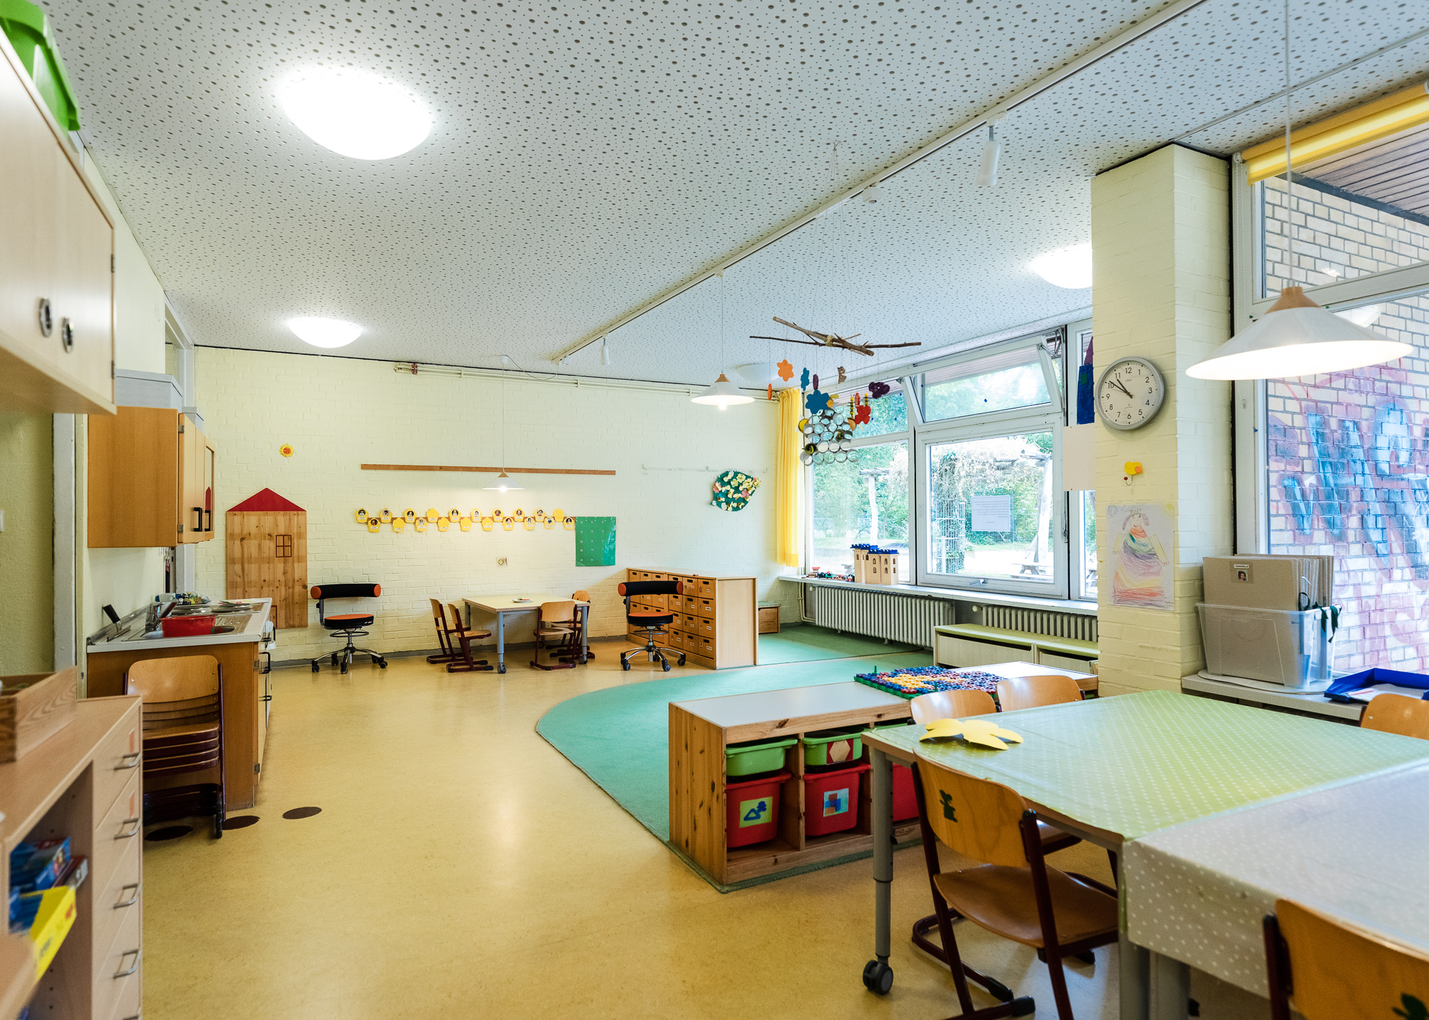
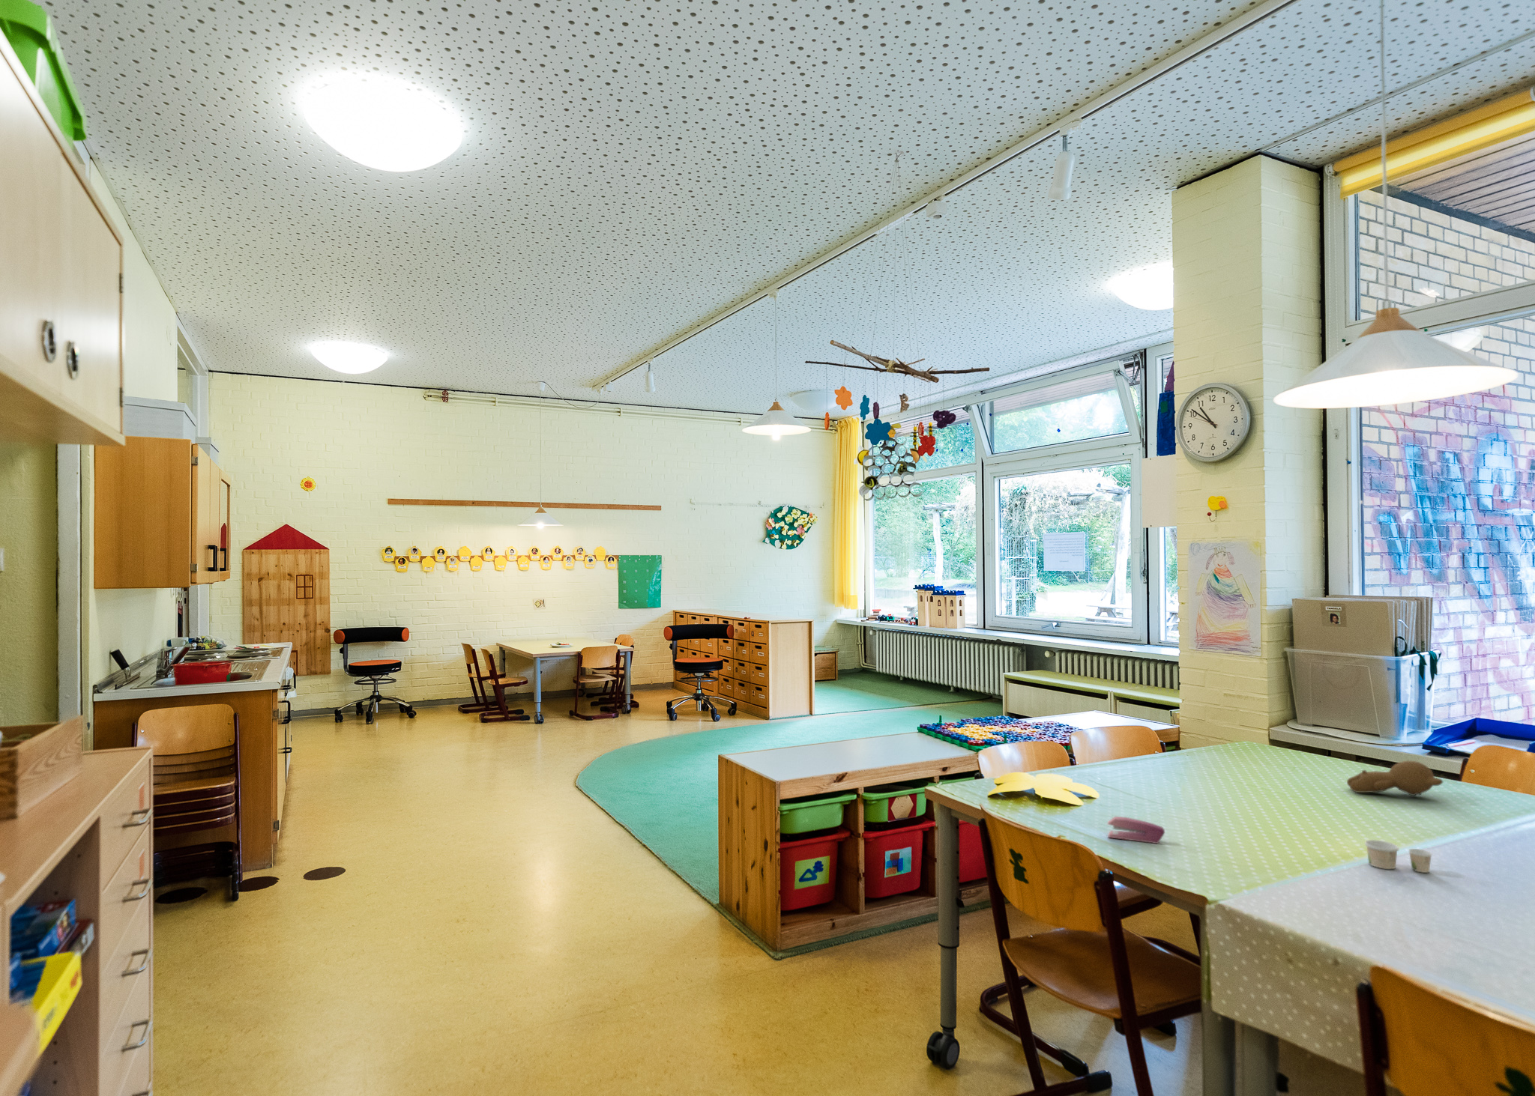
+ stapler (1135, 829)
+ paper cup (1396, 855)
+ teddy bear (1391, 776)
